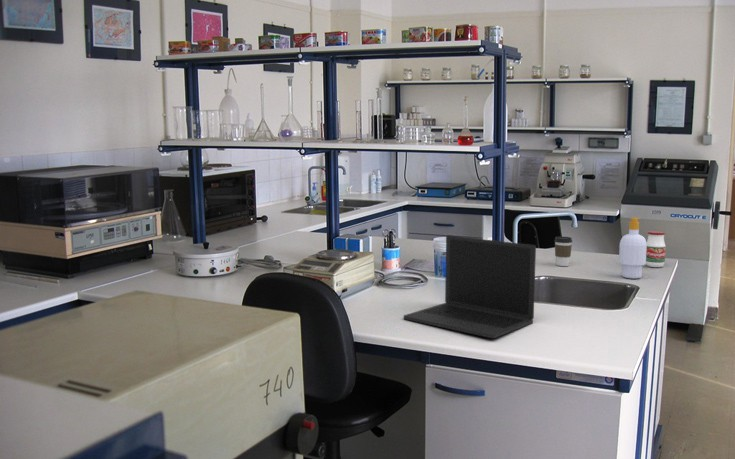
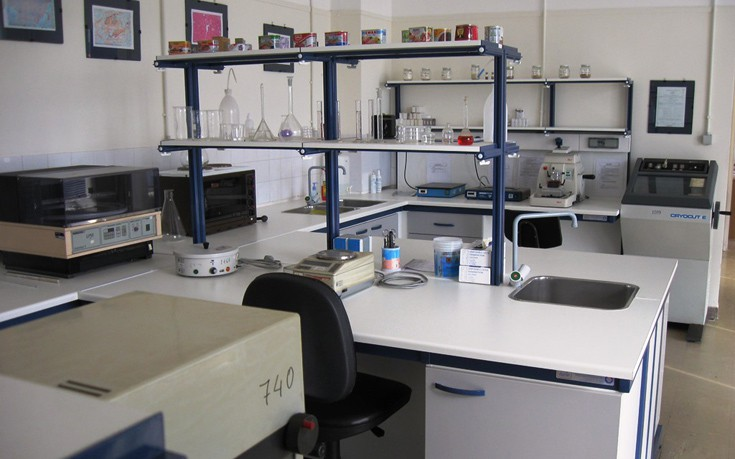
- soap bottle (632, 247)
- laptop (468, 282)
- coffee cup (563, 251)
- jar (655, 249)
